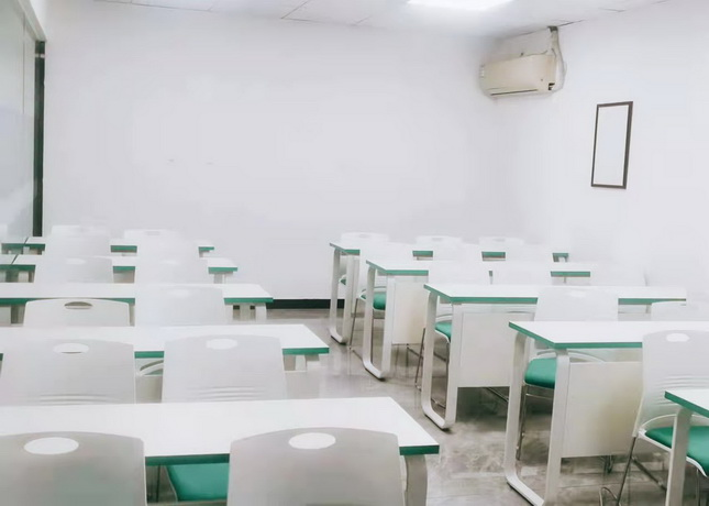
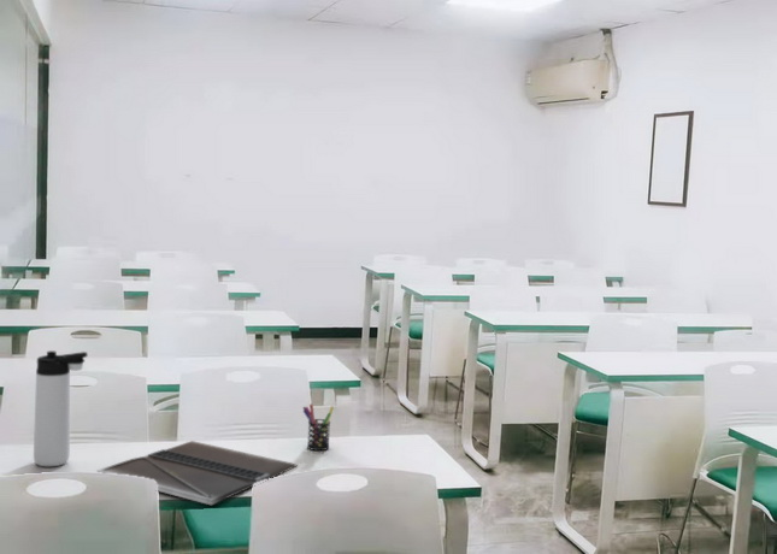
+ laptop (200, 467)
+ thermos bottle (60, 407)
+ pen holder (319, 425)
